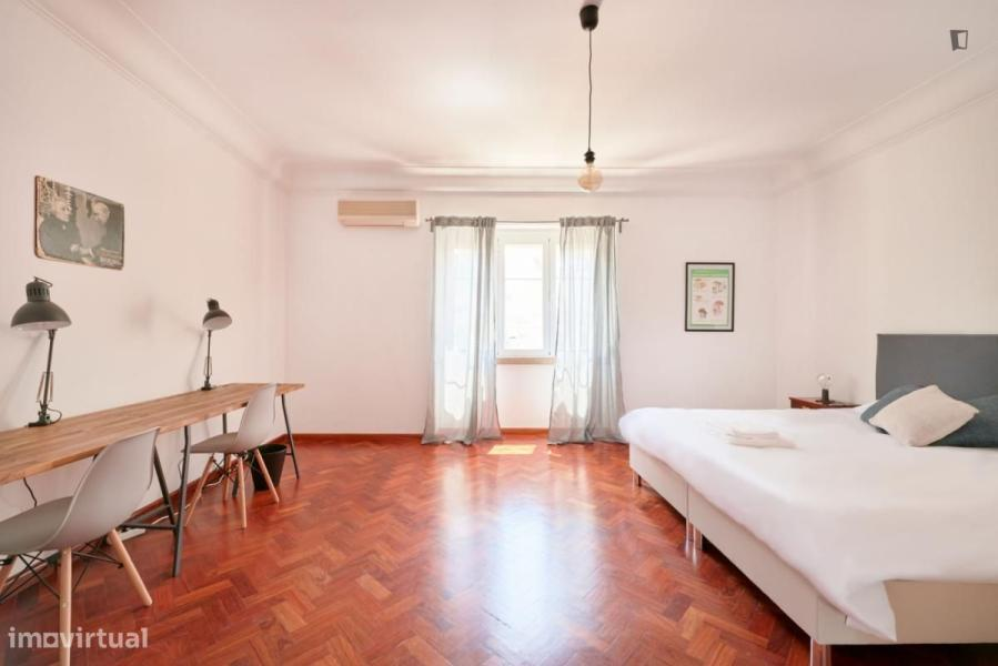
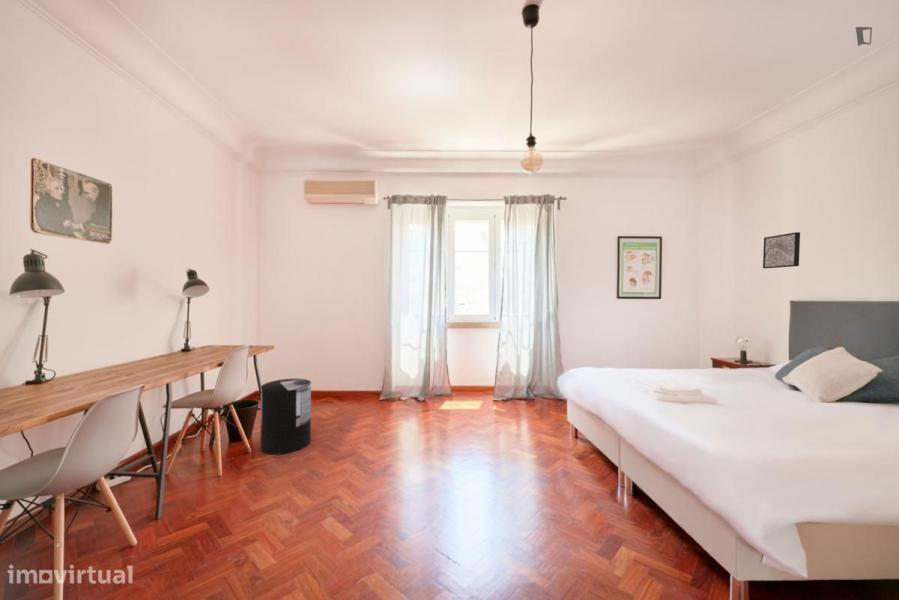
+ wall art (780, 251)
+ trash can (286, 414)
